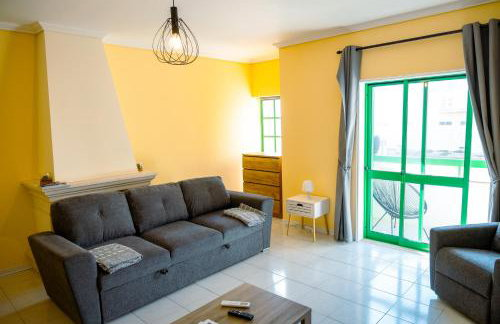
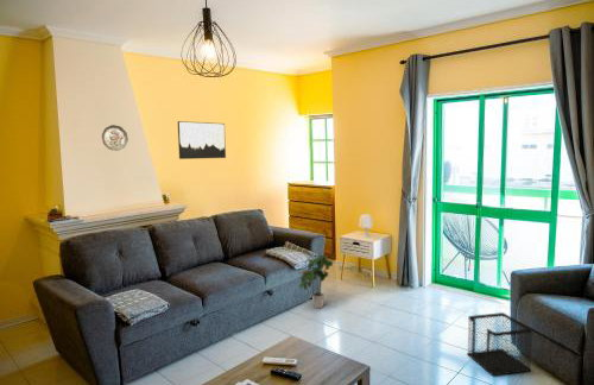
+ wall art (202, 140)
+ potted plant (316, 278)
+ decorative plate (114, 138)
+ wastebasket (498, 342)
